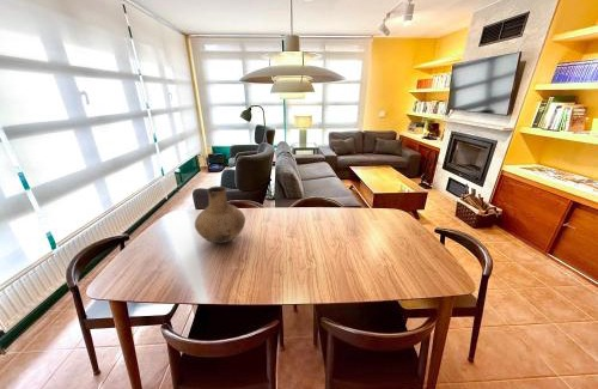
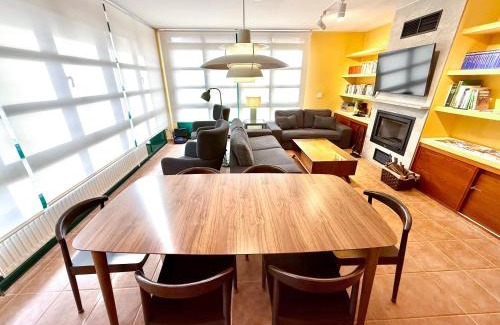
- vase (219, 214)
